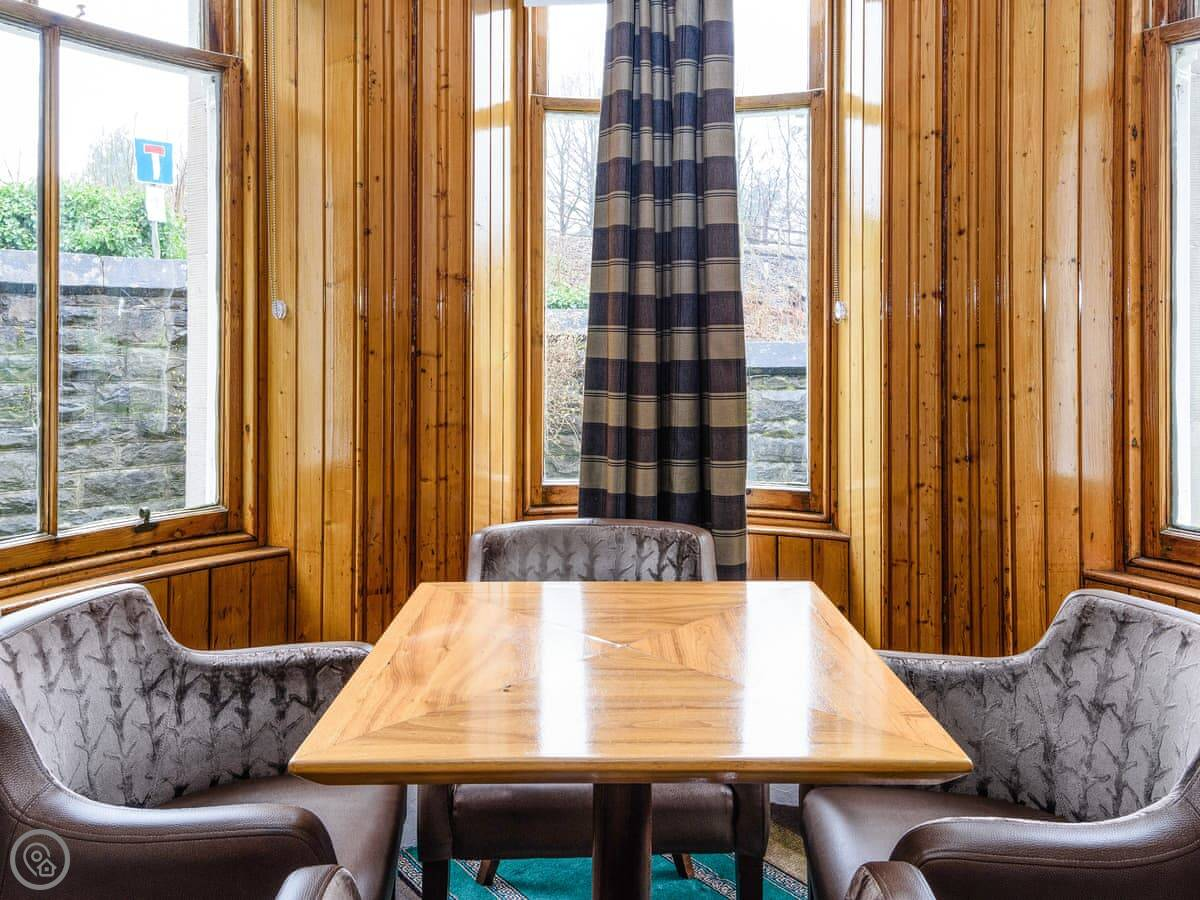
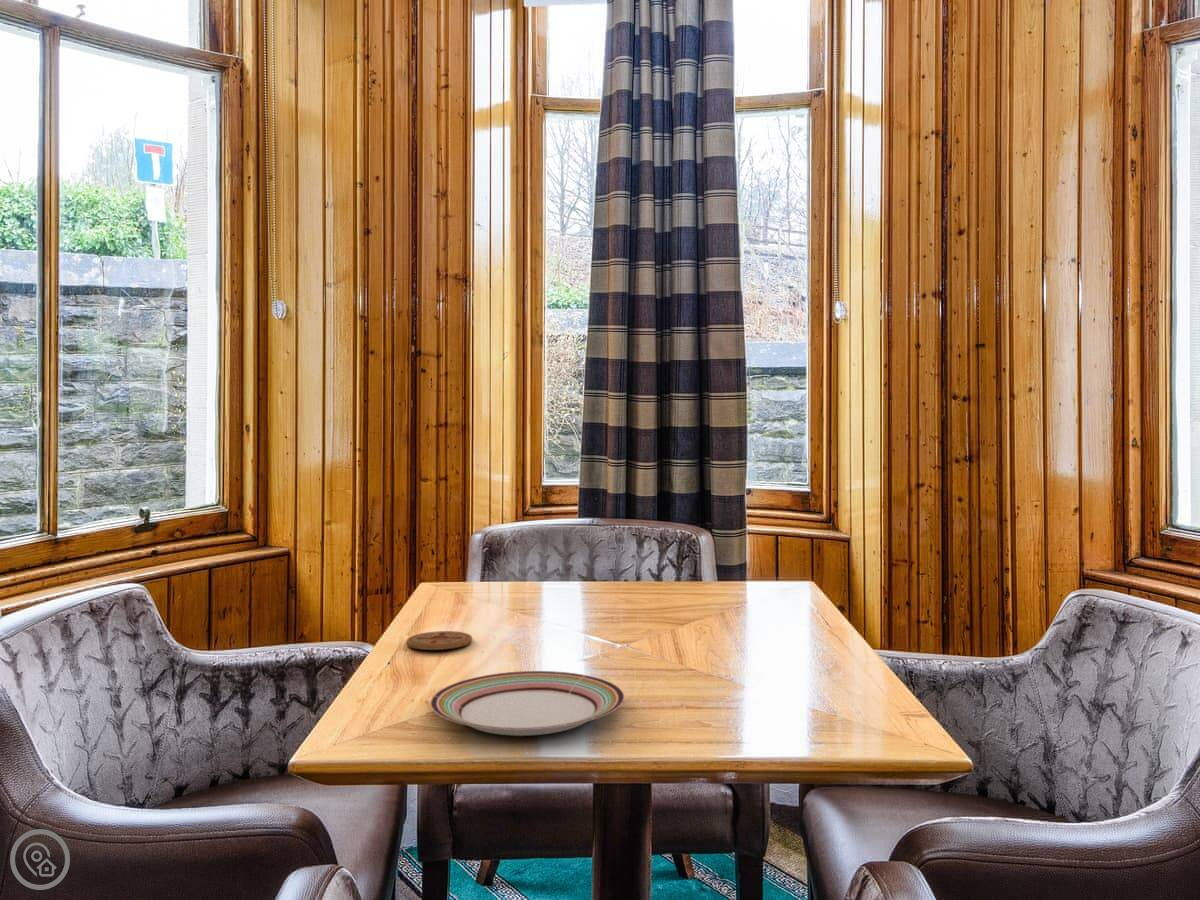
+ plate (528, 705)
+ coaster (439, 640)
